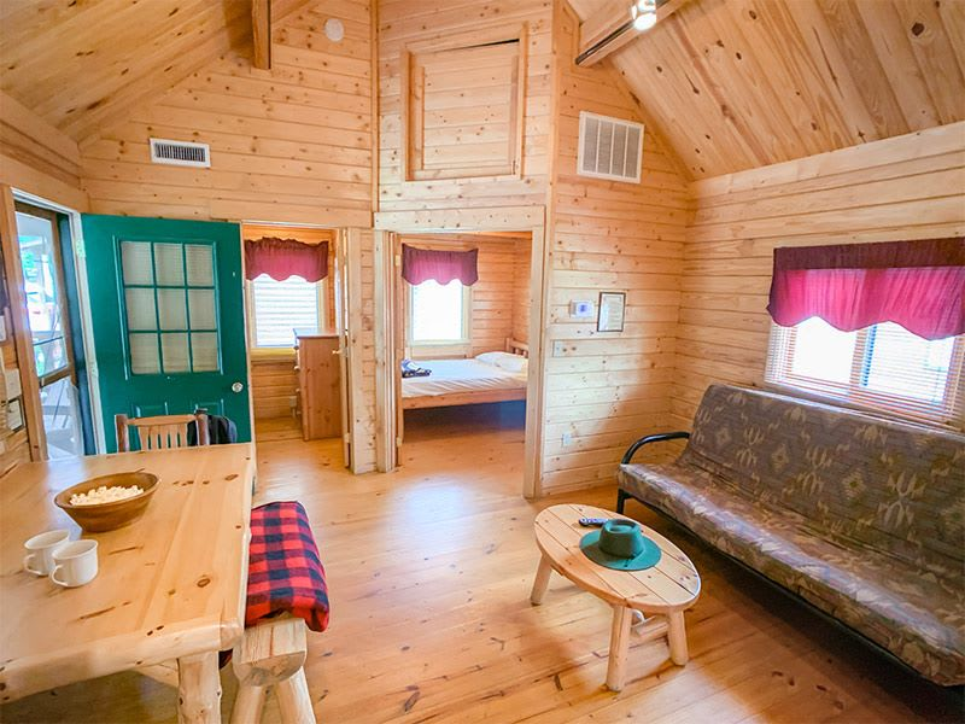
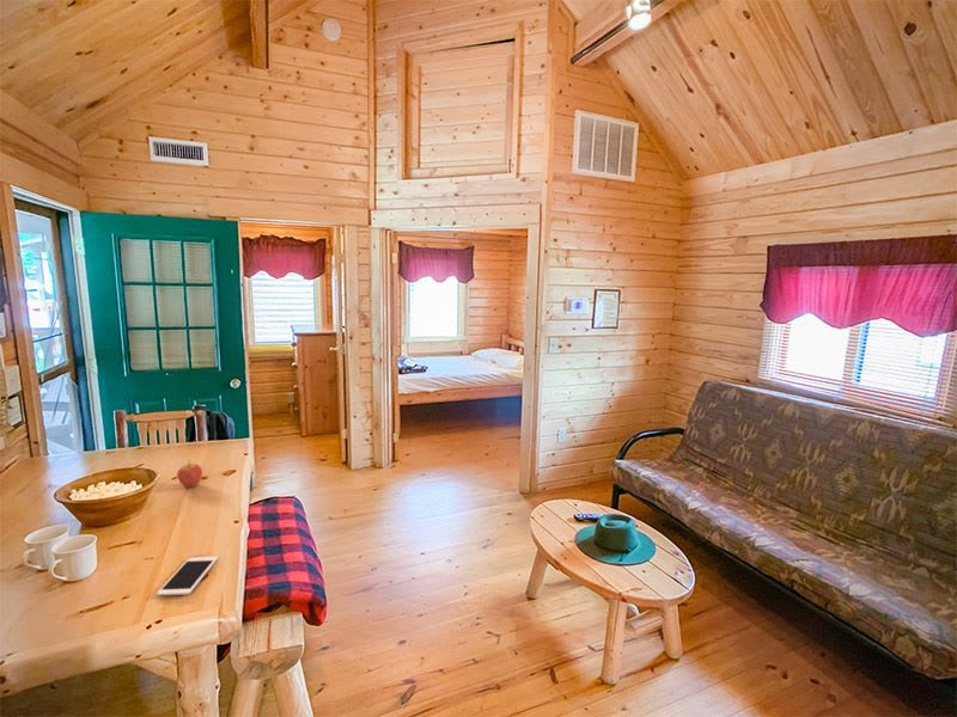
+ fruit (189, 473)
+ cell phone (189, 574)
